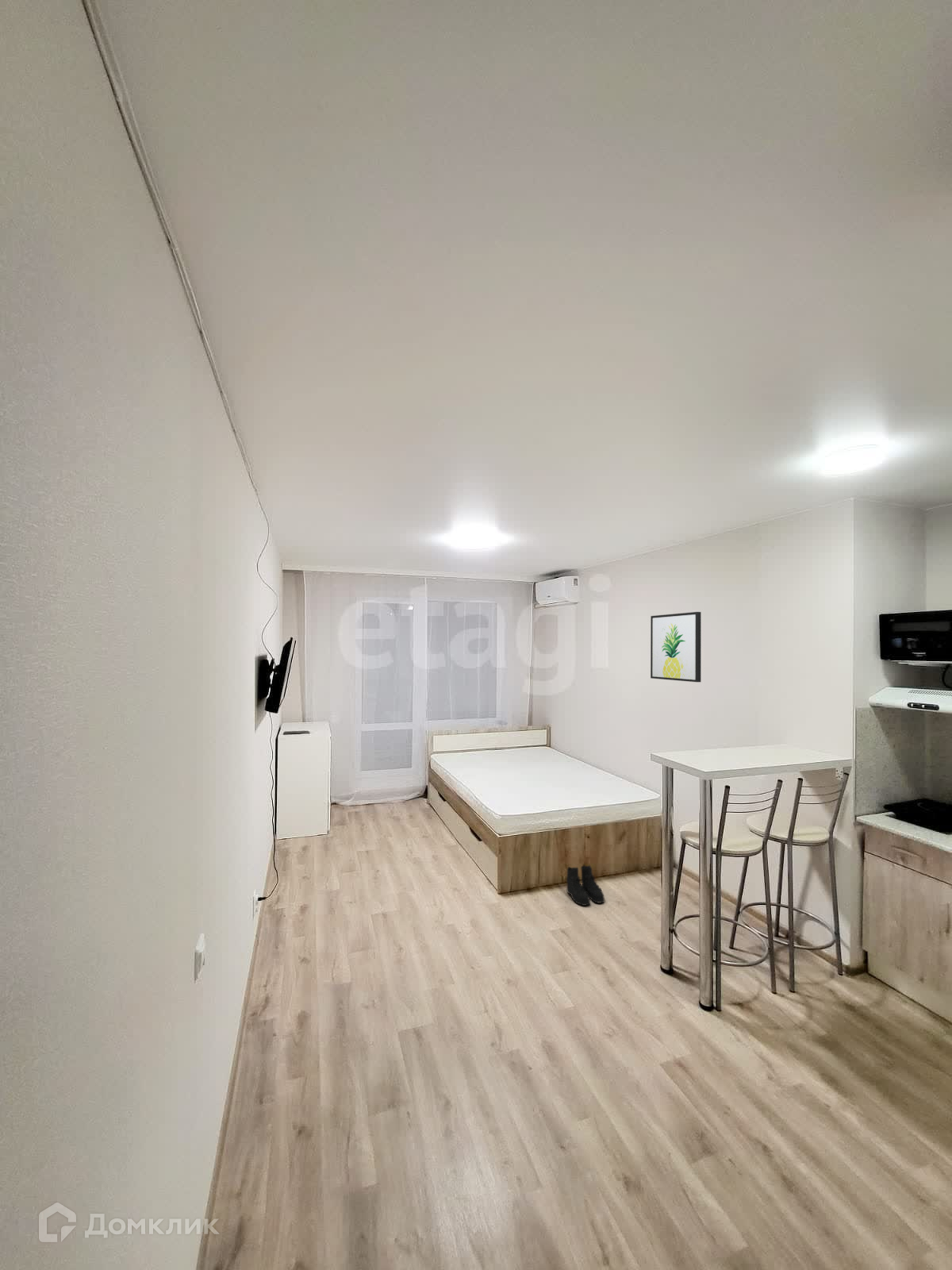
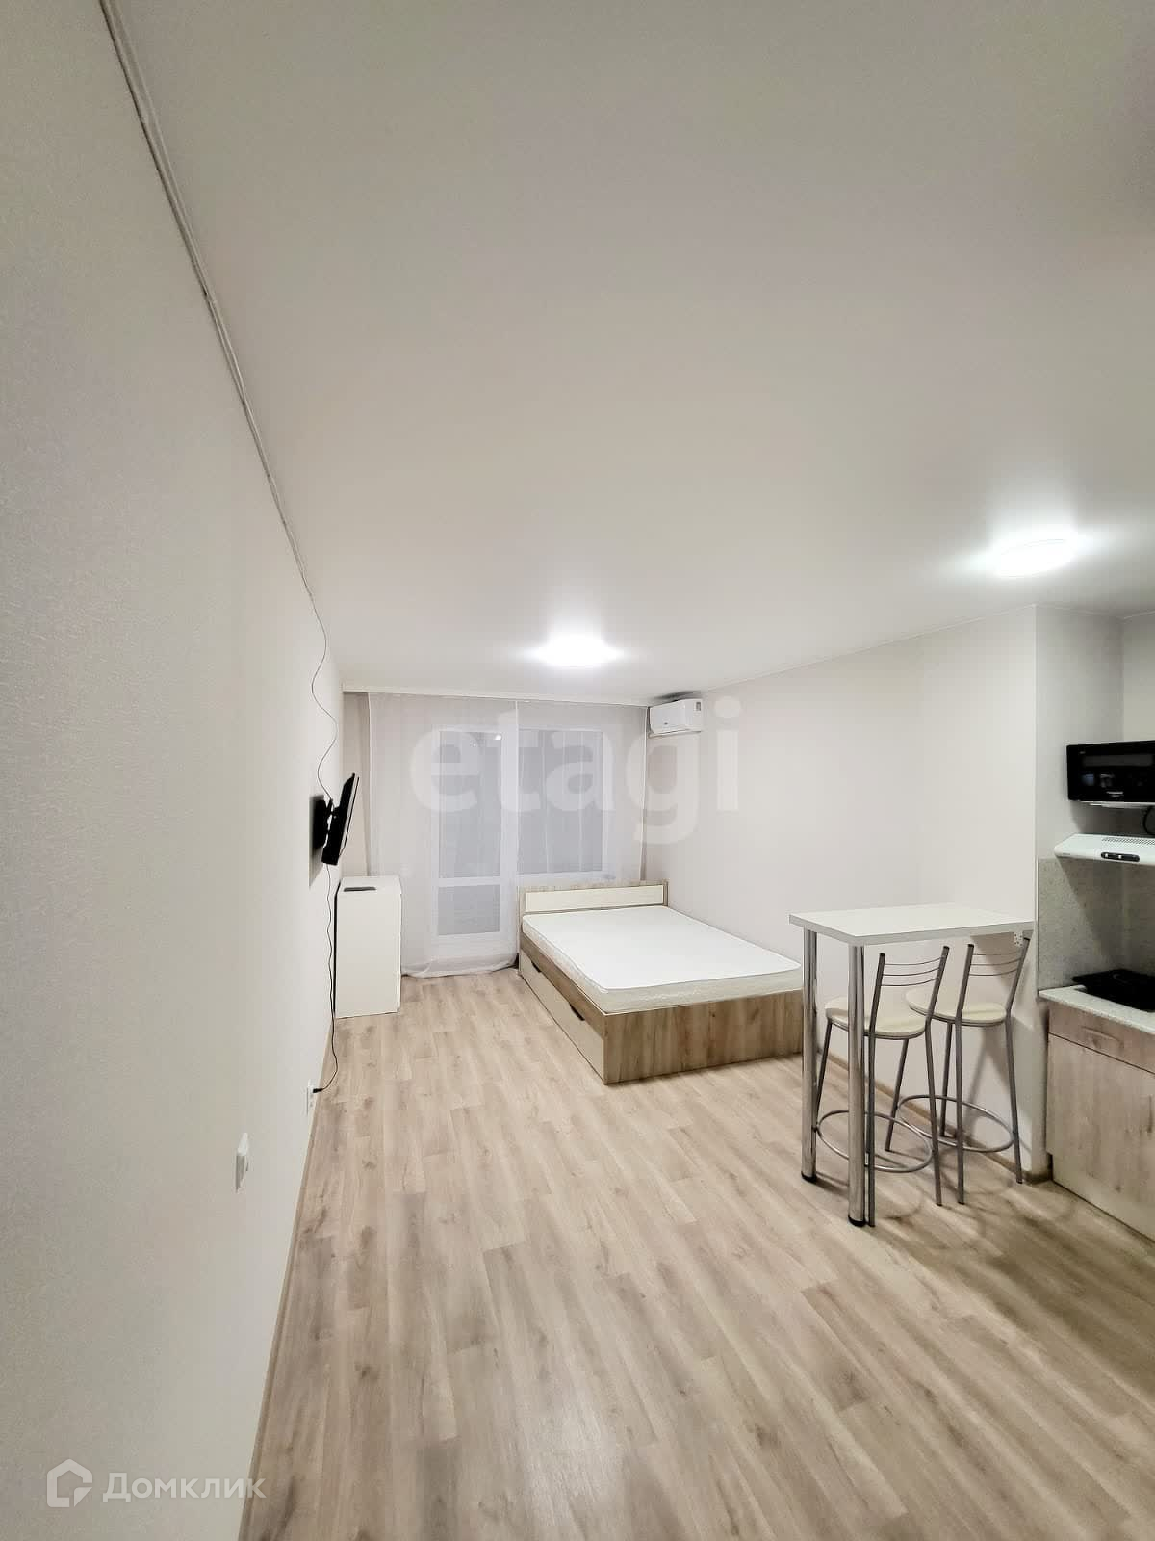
- boots (585, 883)
- wall art (674, 647)
